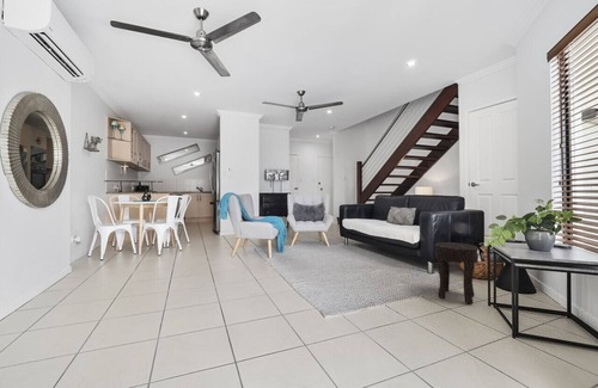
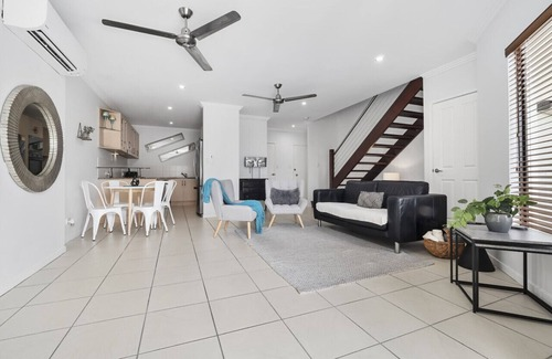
- side table (448, 271)
